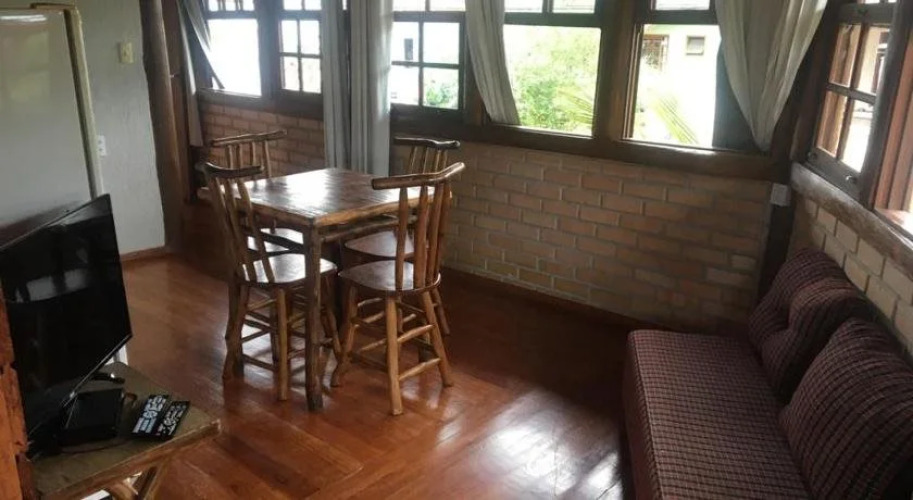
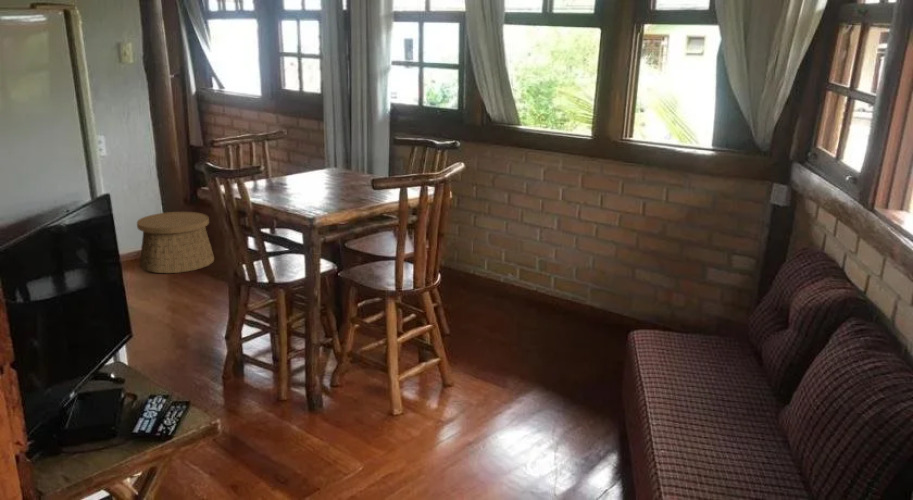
+ basket (175, 241)
